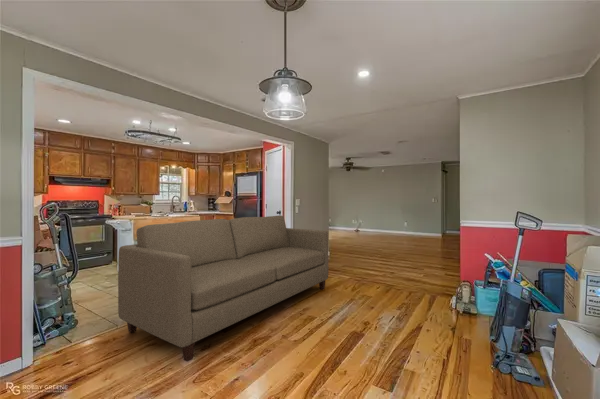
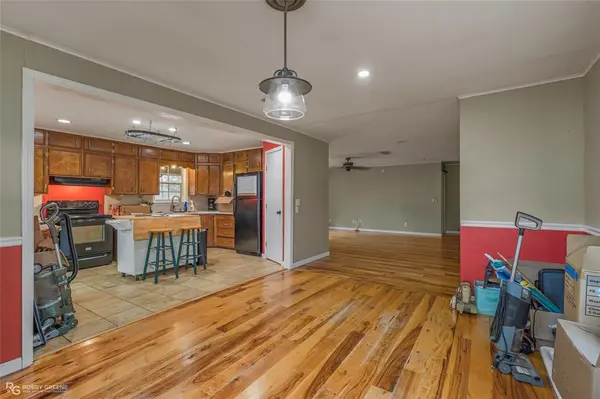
- sofa (245, 262)
